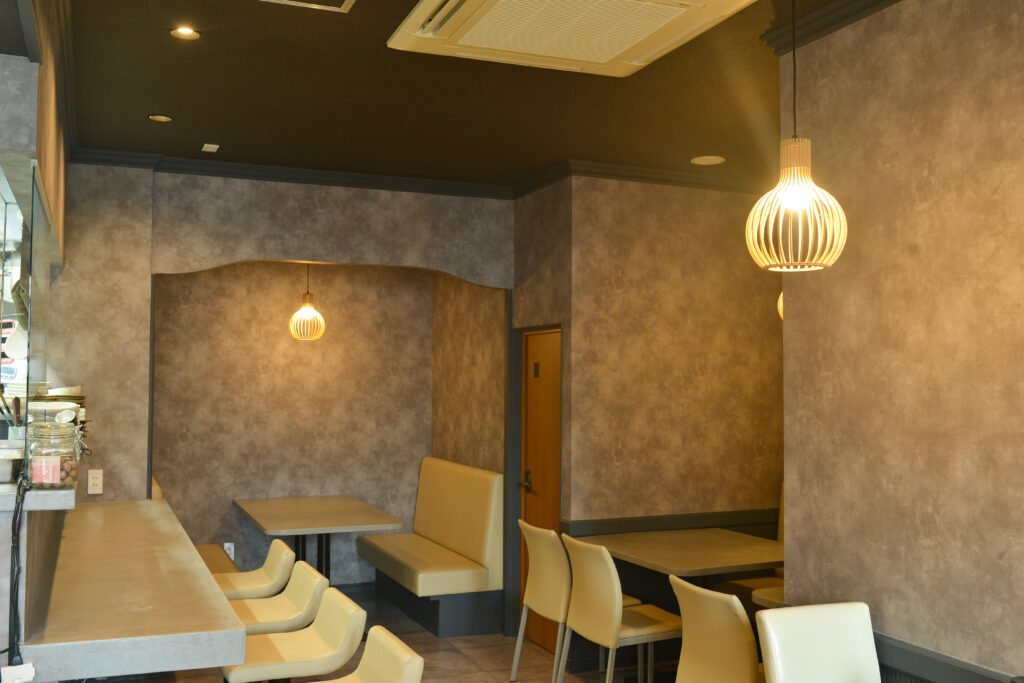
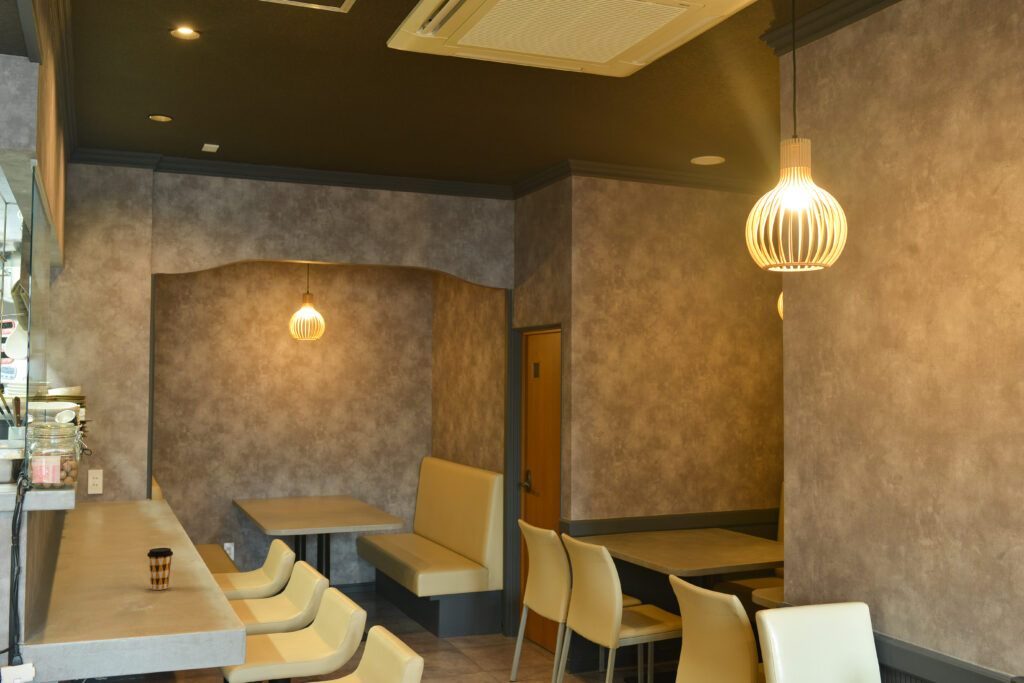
+ coffee cup (159, 568)
